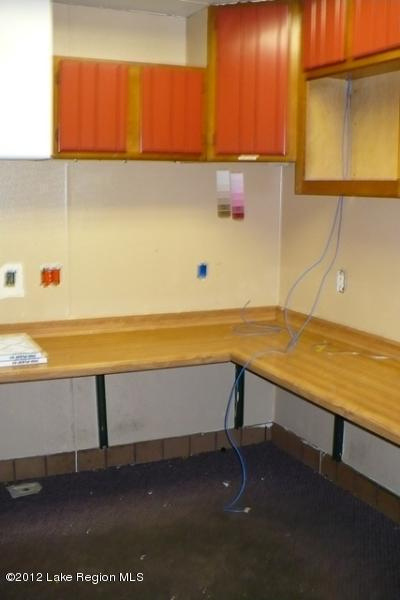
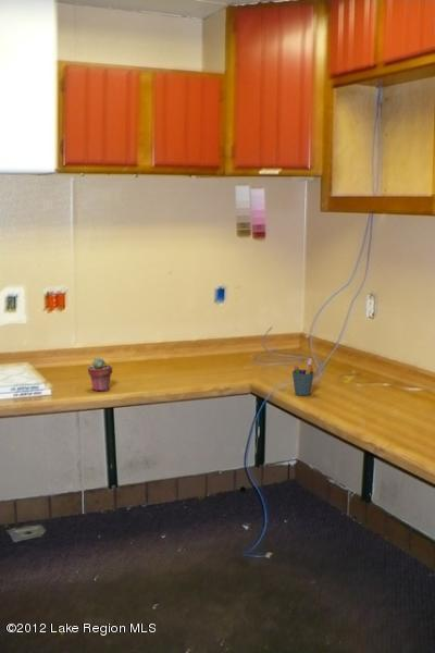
+ potted succulent (100, 373)
+ pen holder (302, 377)
